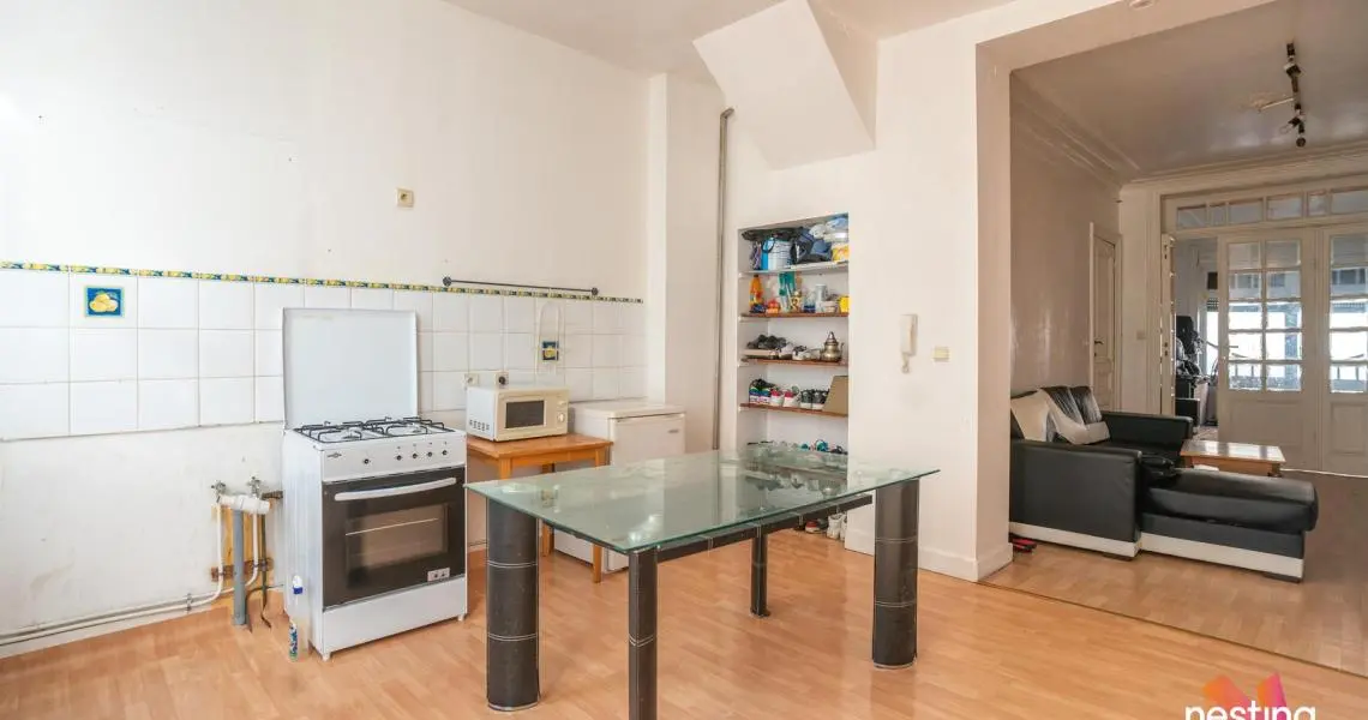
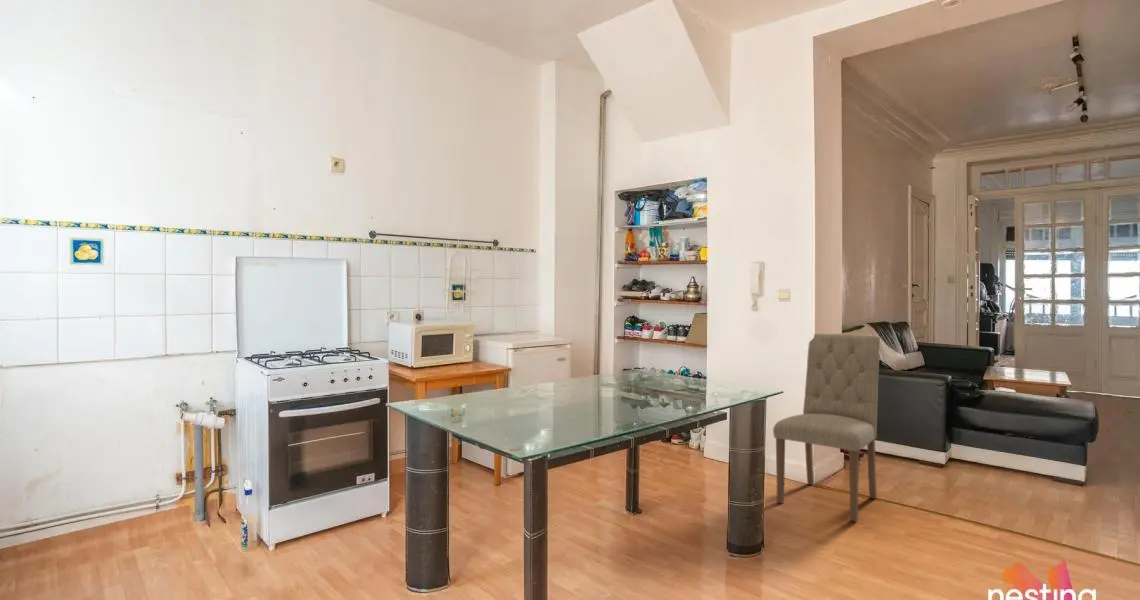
+ dining chair (830, 417)
